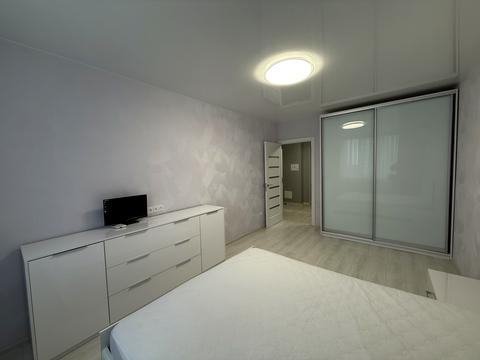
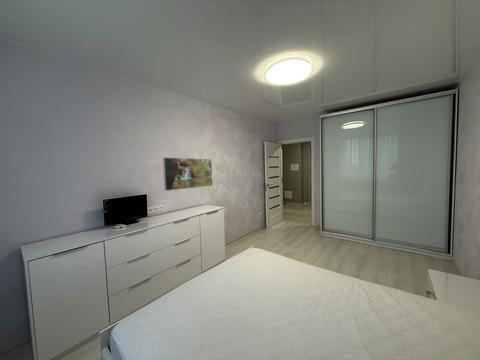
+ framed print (190, 173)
